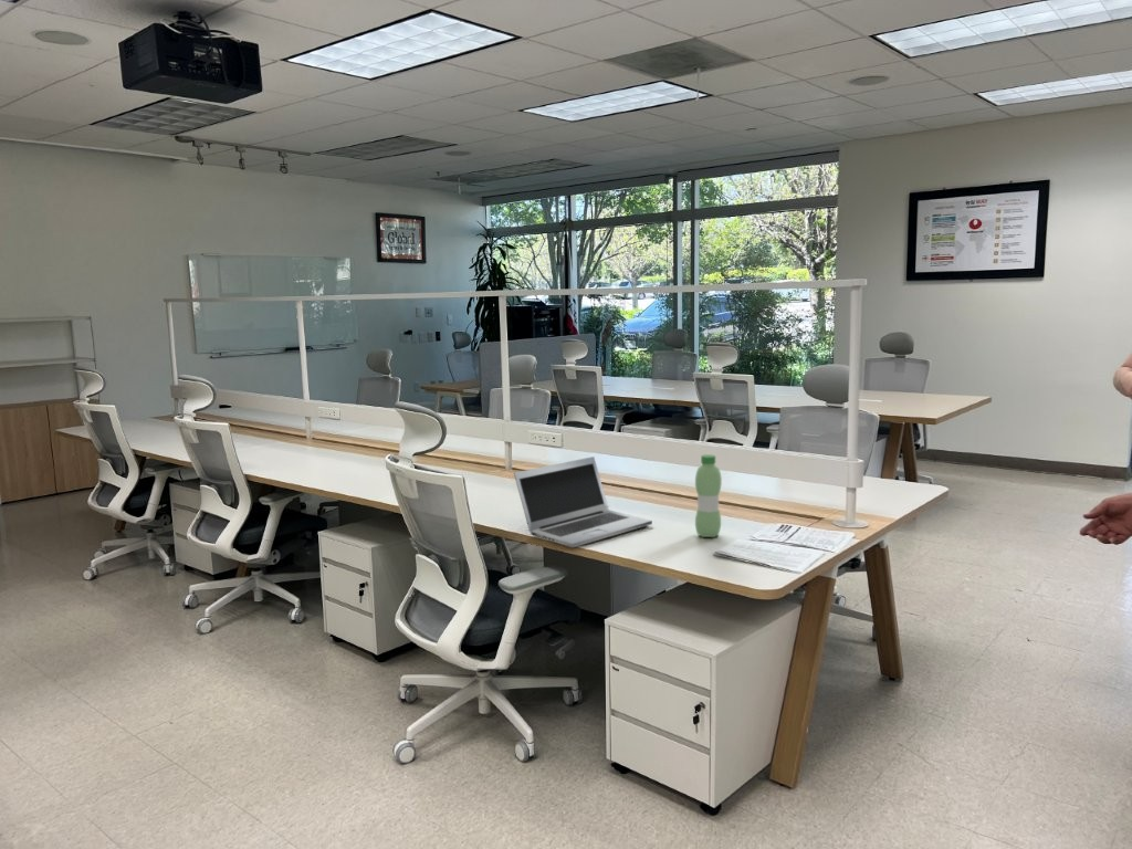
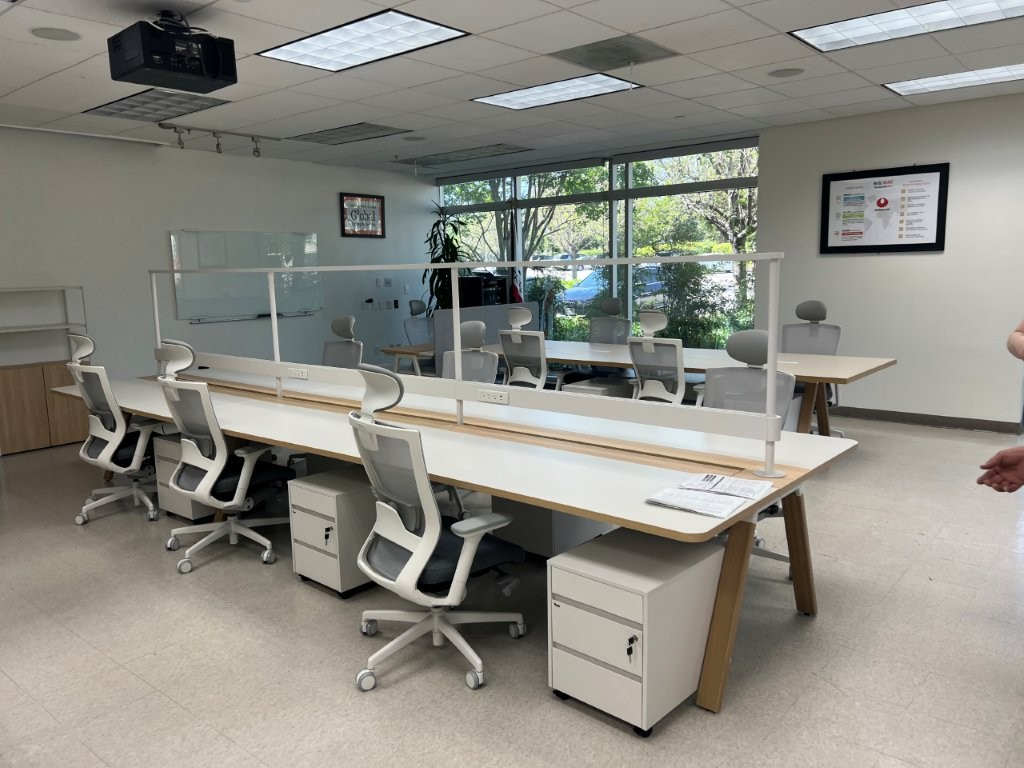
- water bottle (708, 495)
- laptop (583, 499)
